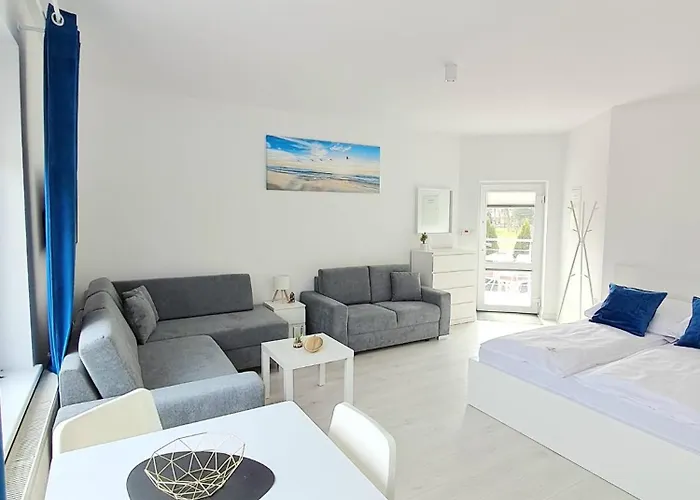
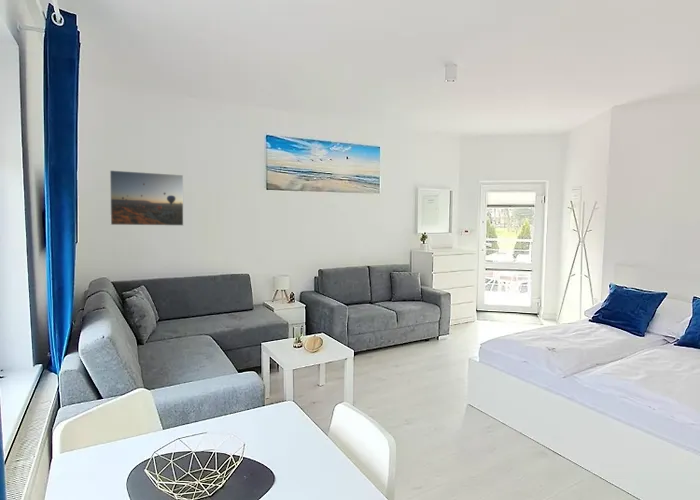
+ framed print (148, 199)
